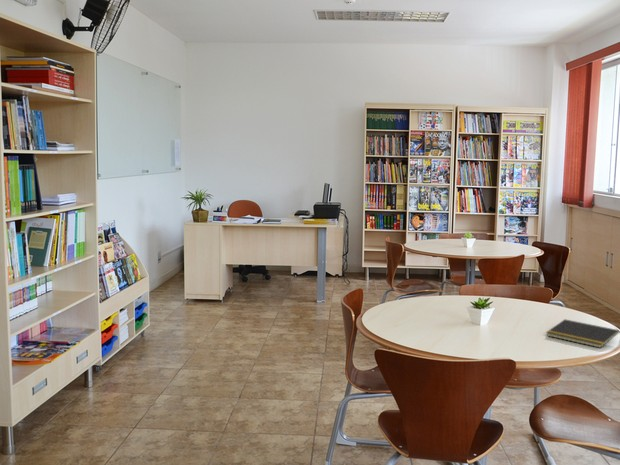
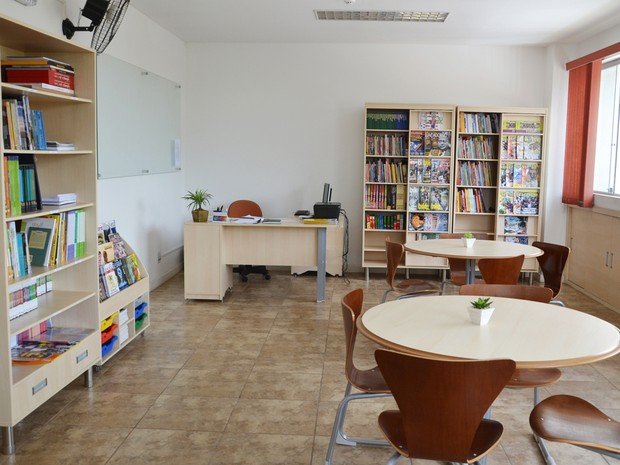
- notepad (581, 332)
